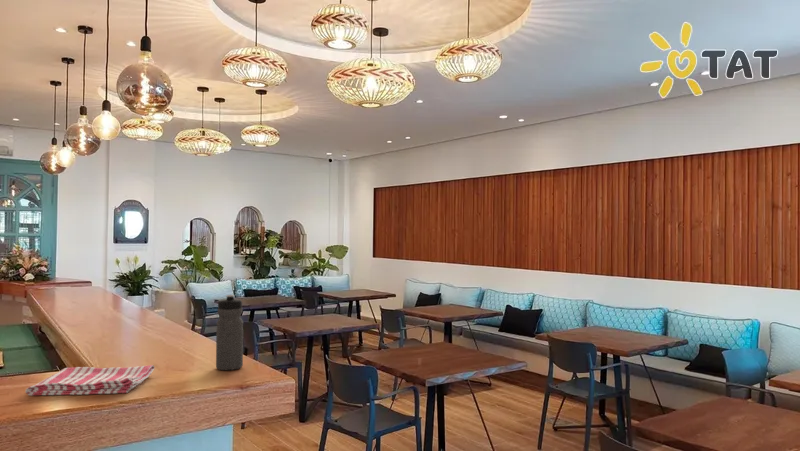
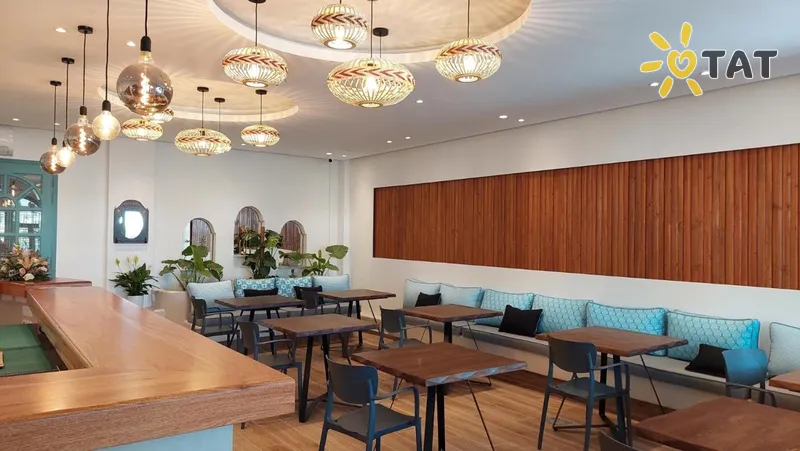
- dish towel (94, 377)
- water bottle (229, 331)
